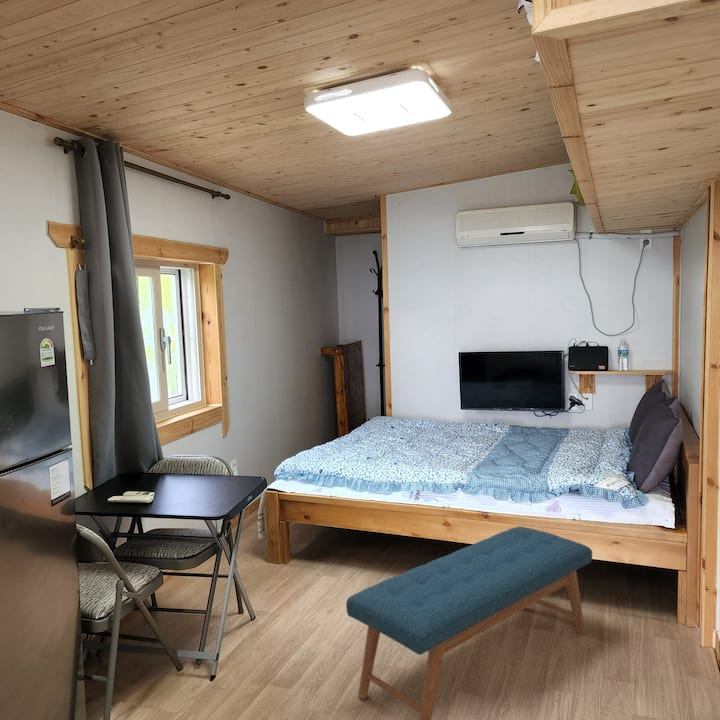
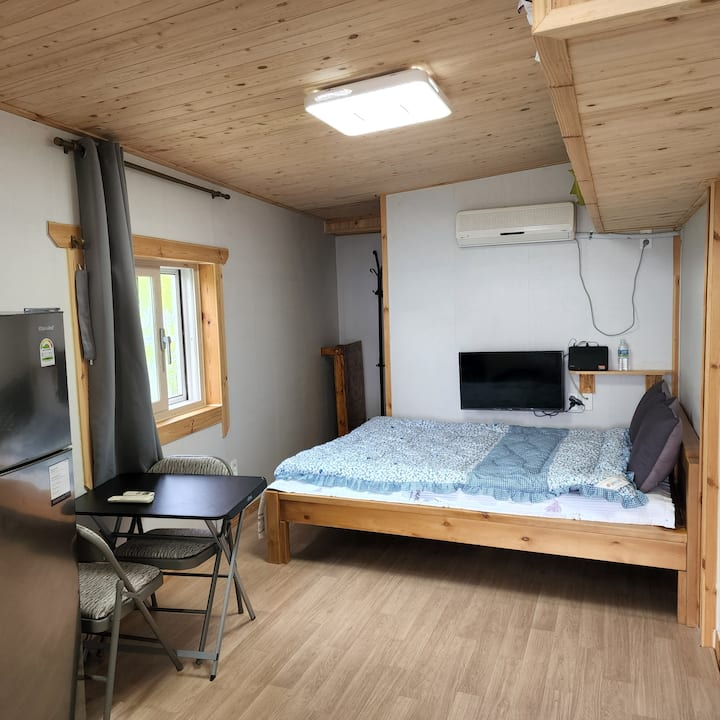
- bench (479, 612)
